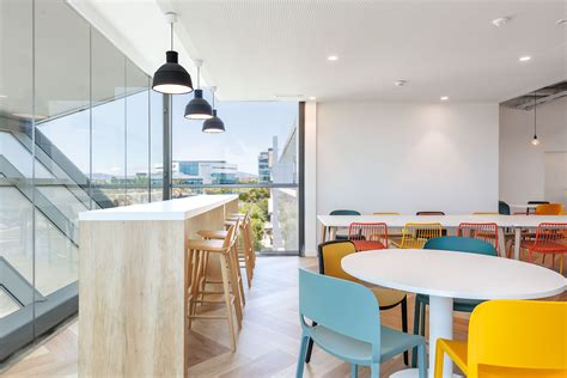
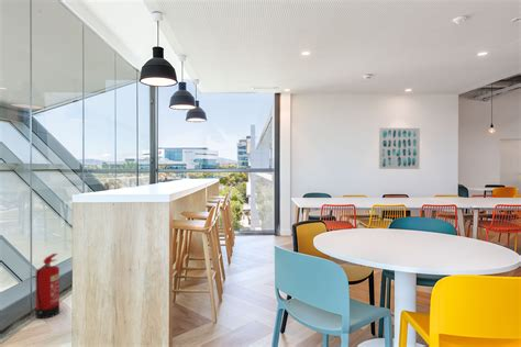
+ fire extinguisher (46, 286)
+ wall art (399, 148)
